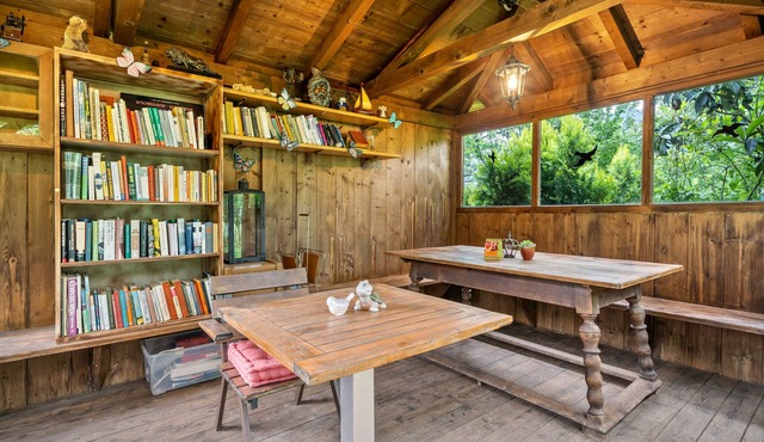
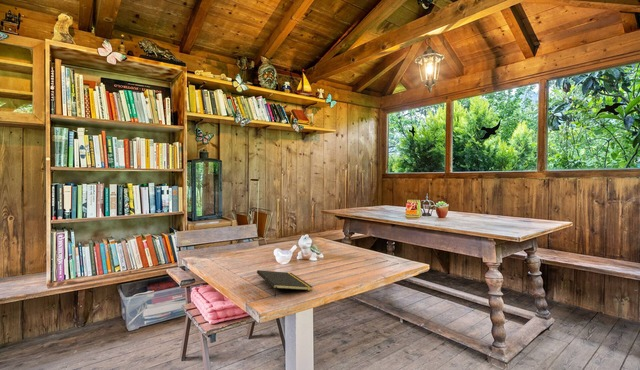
+ notepad (283, 279)
